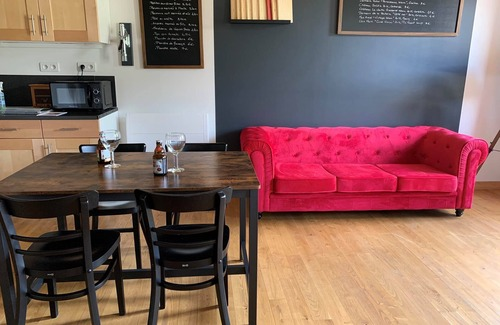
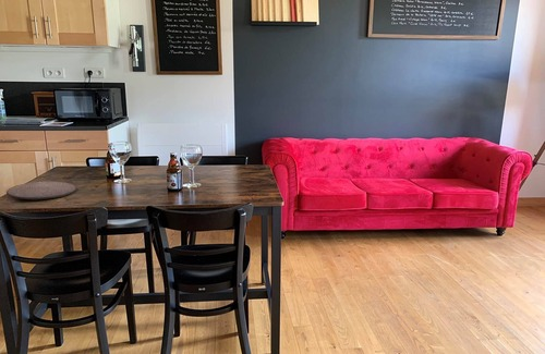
+ plate (43, 190)
